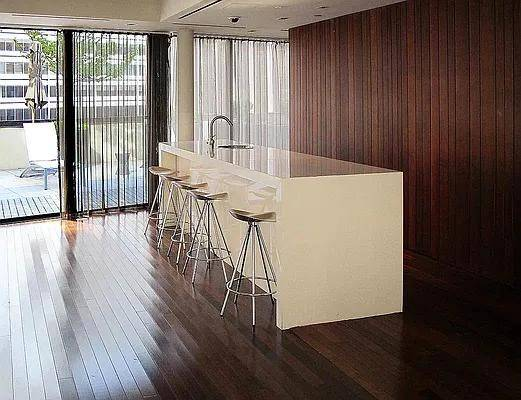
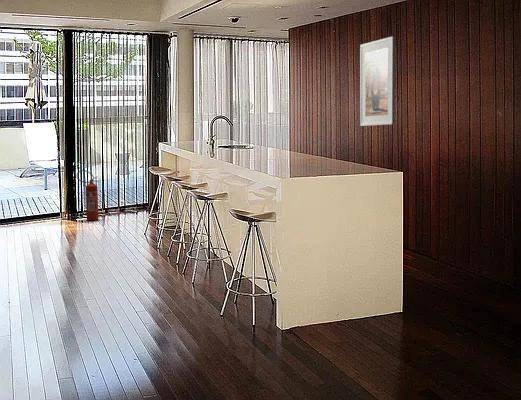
+ fire extinguisher (88, 195)
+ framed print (376, 83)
